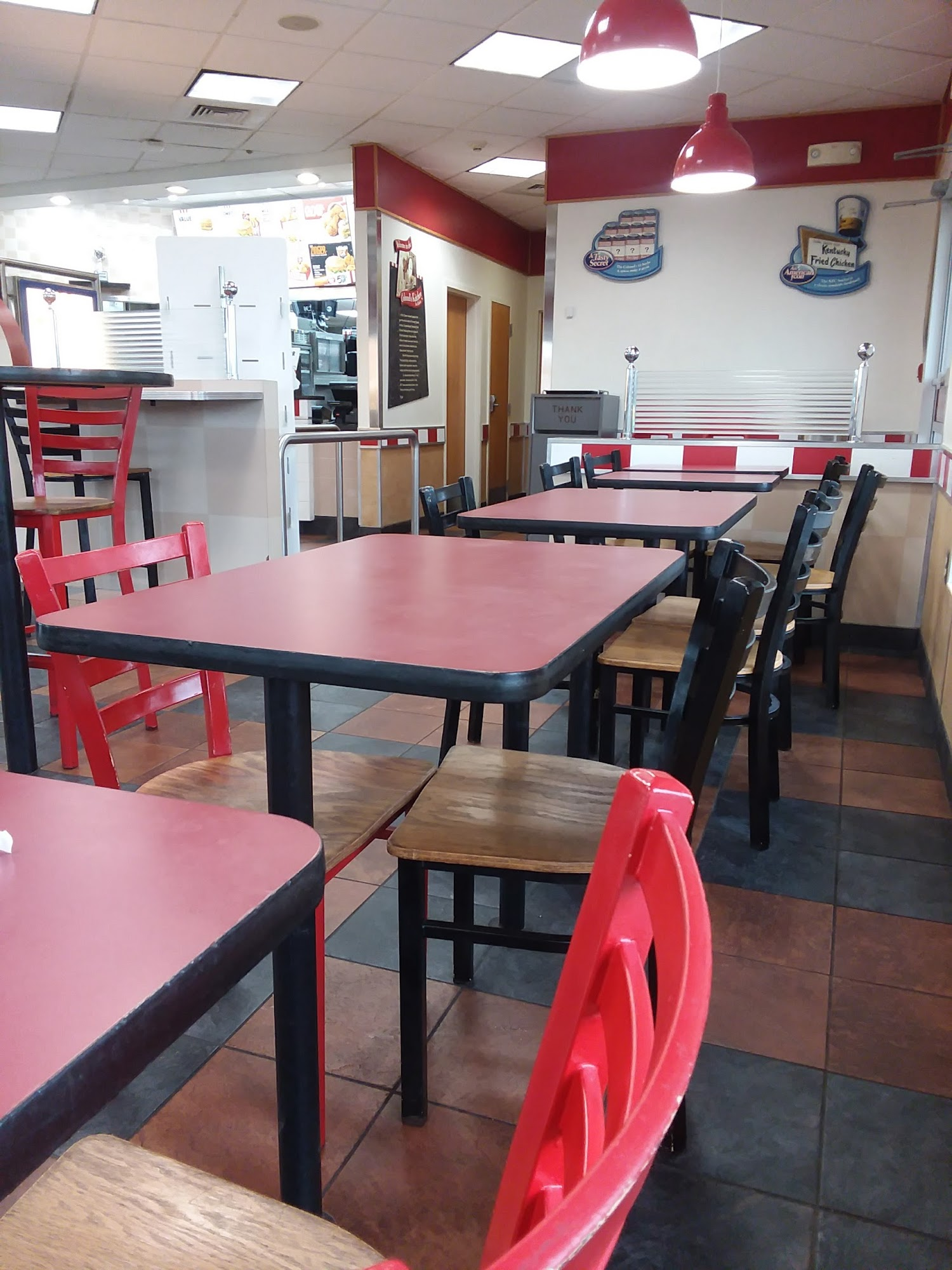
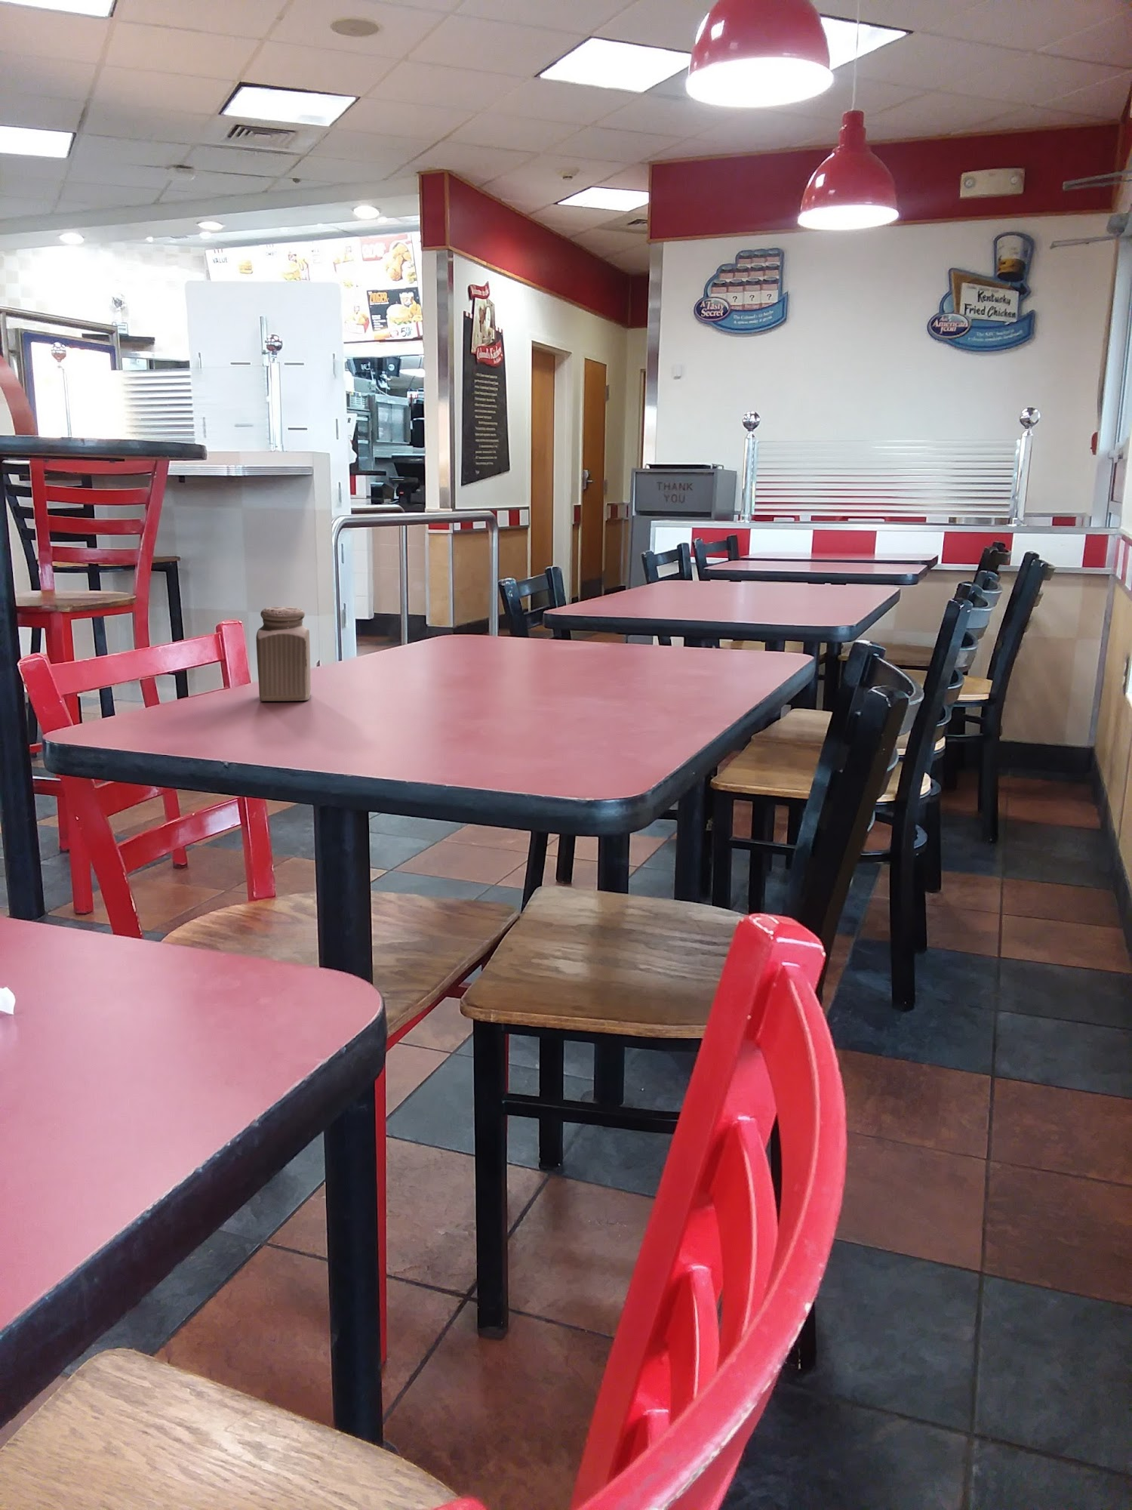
+ salt shaker (284, 653)
